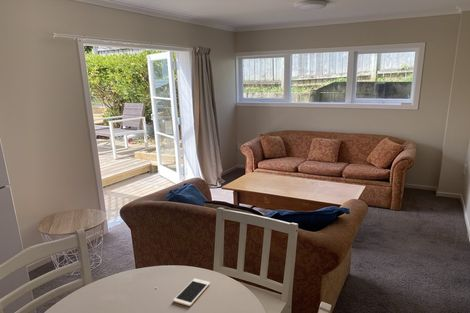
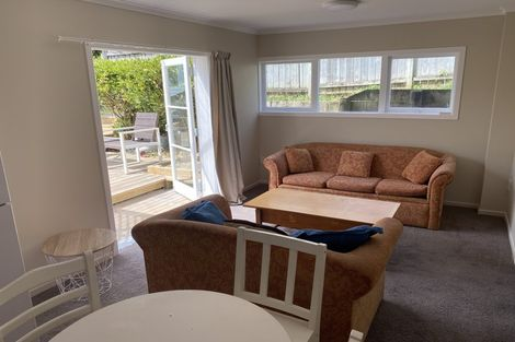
- cell phone (192, 291)
